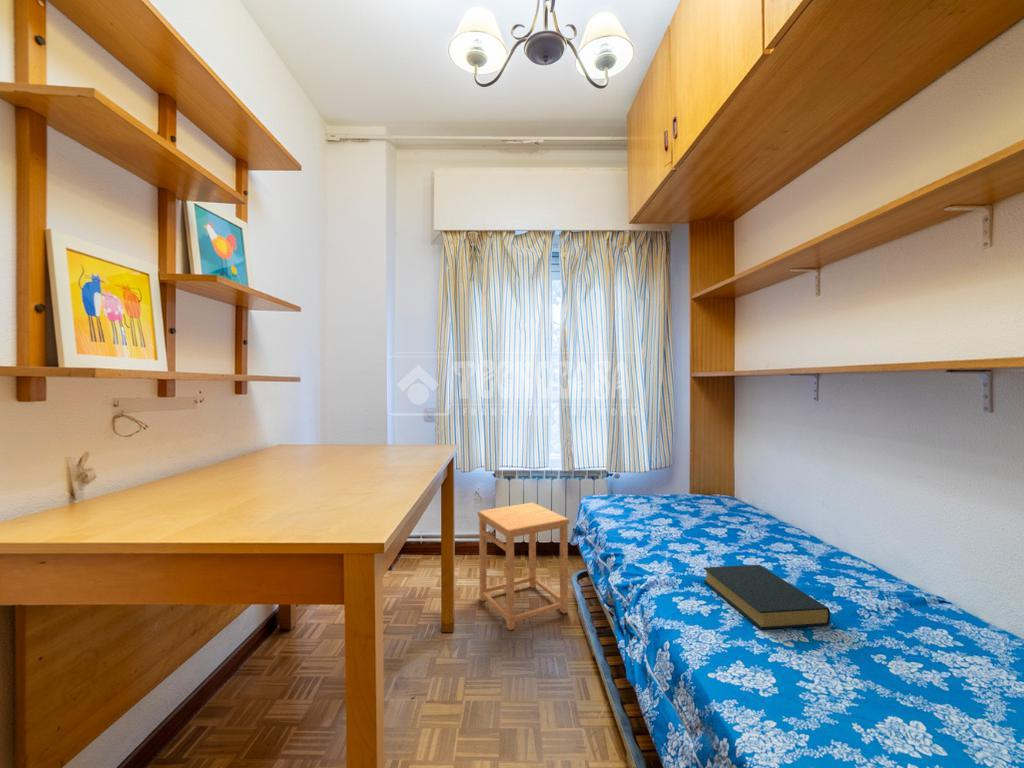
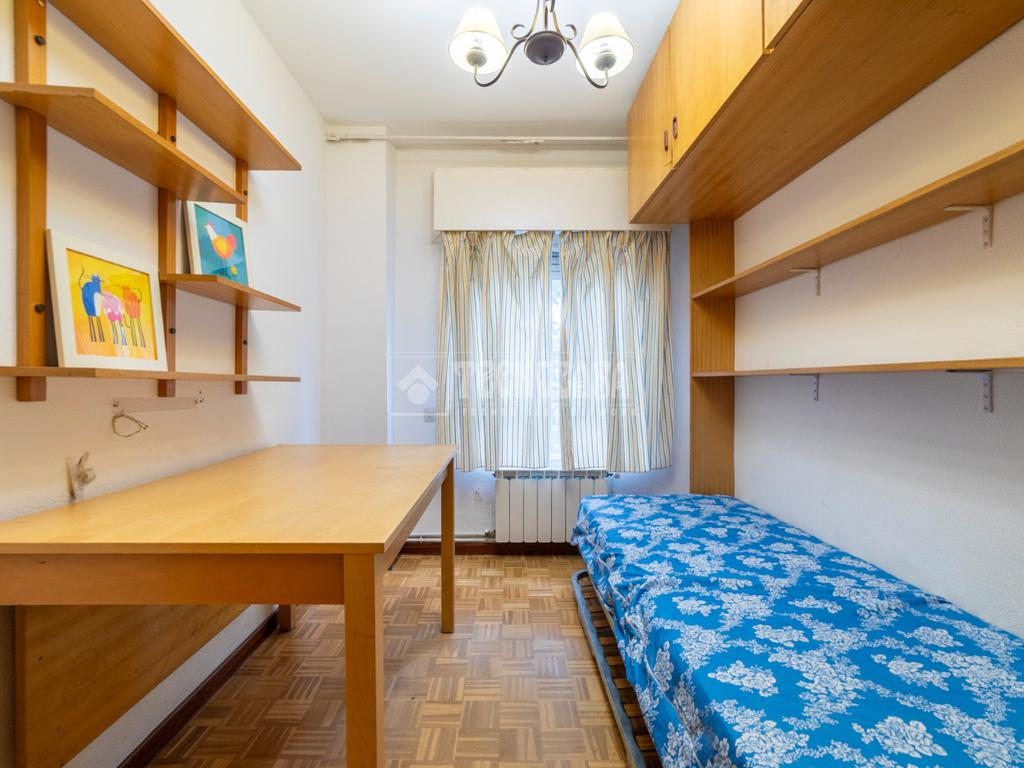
- side table (529, 560)
- hardback book (760, 593)
